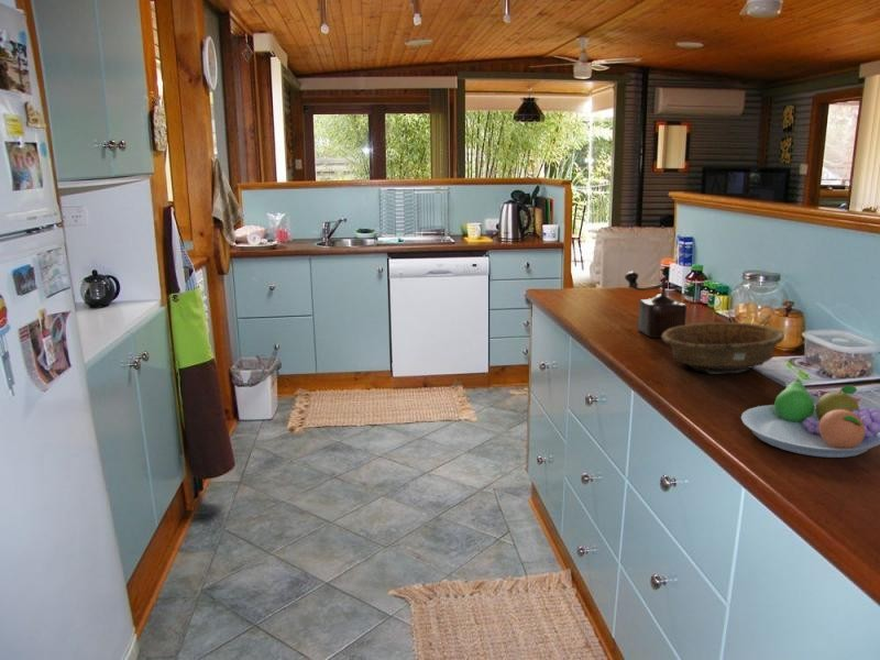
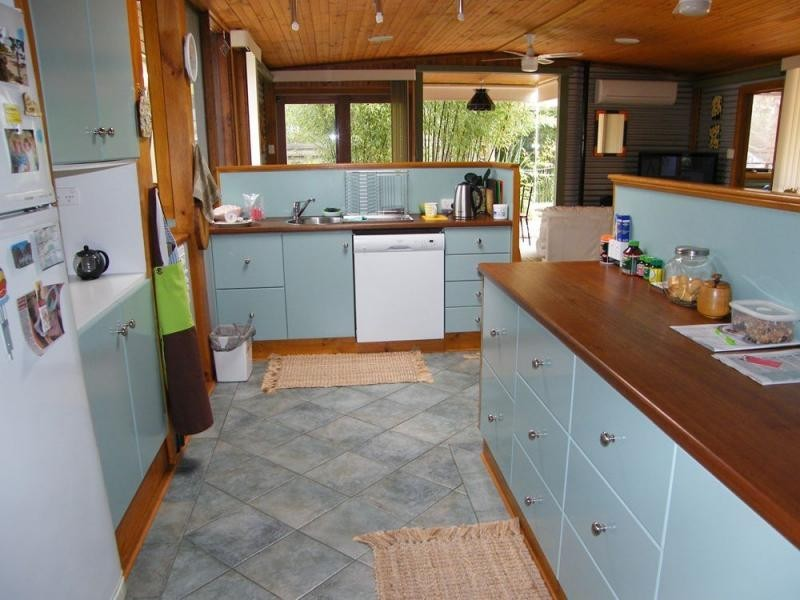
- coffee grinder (653, 302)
- decorative bowl (721, 348)
- fruit bowl (812, 411)
